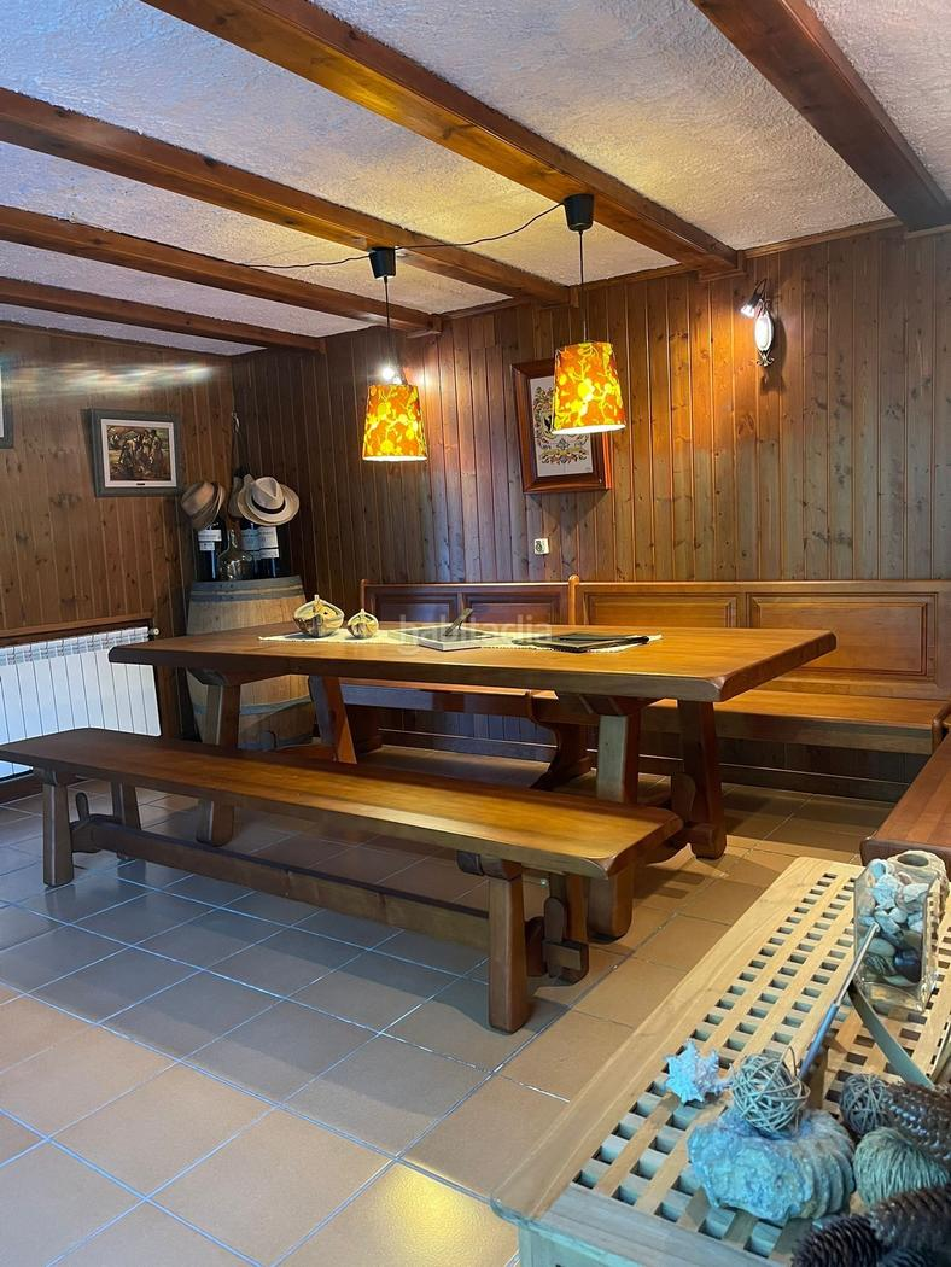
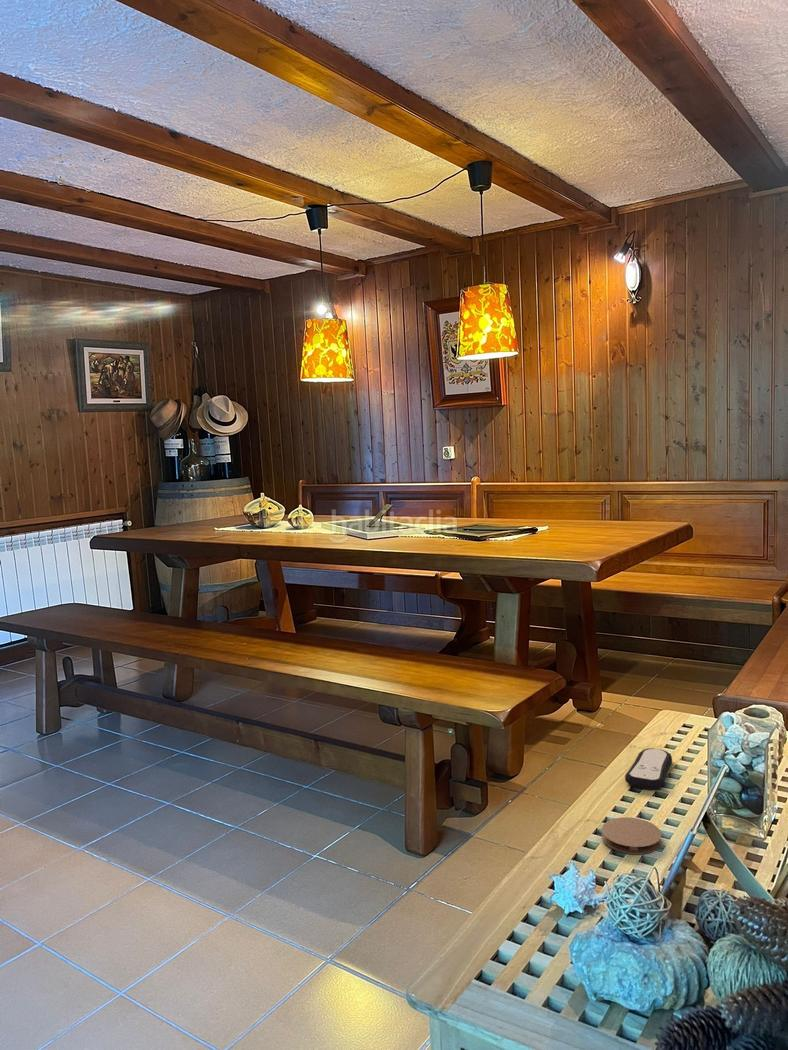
+ coaster (631, 835)
+ remote control (650, 767)
